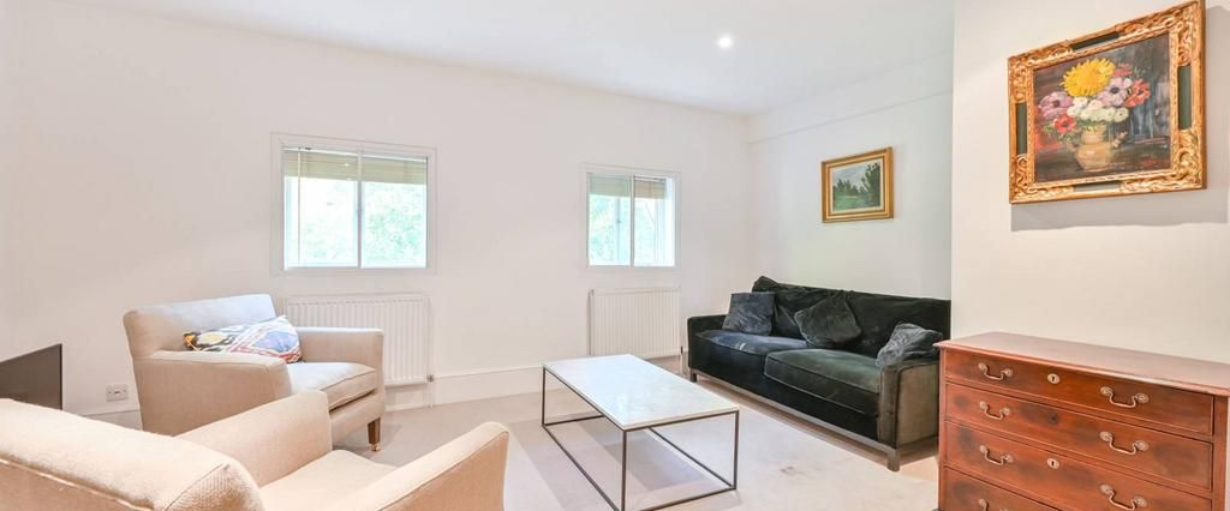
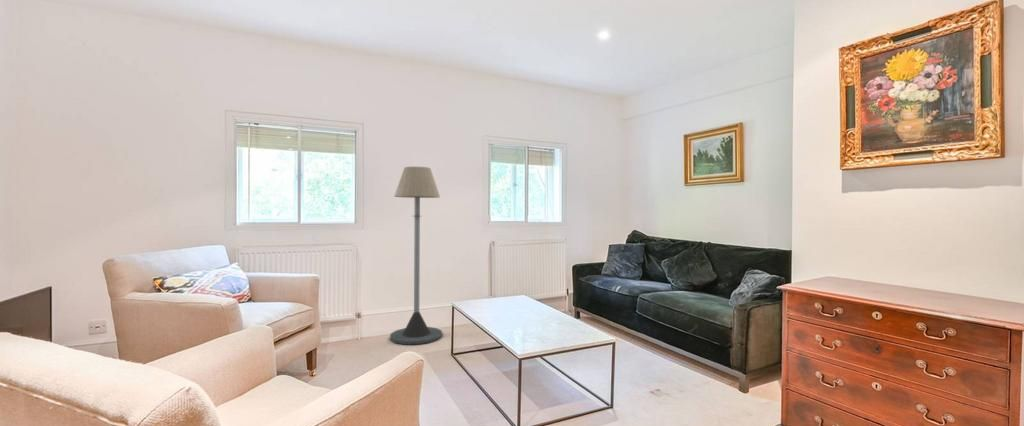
+ floor lamp (416, 252)
